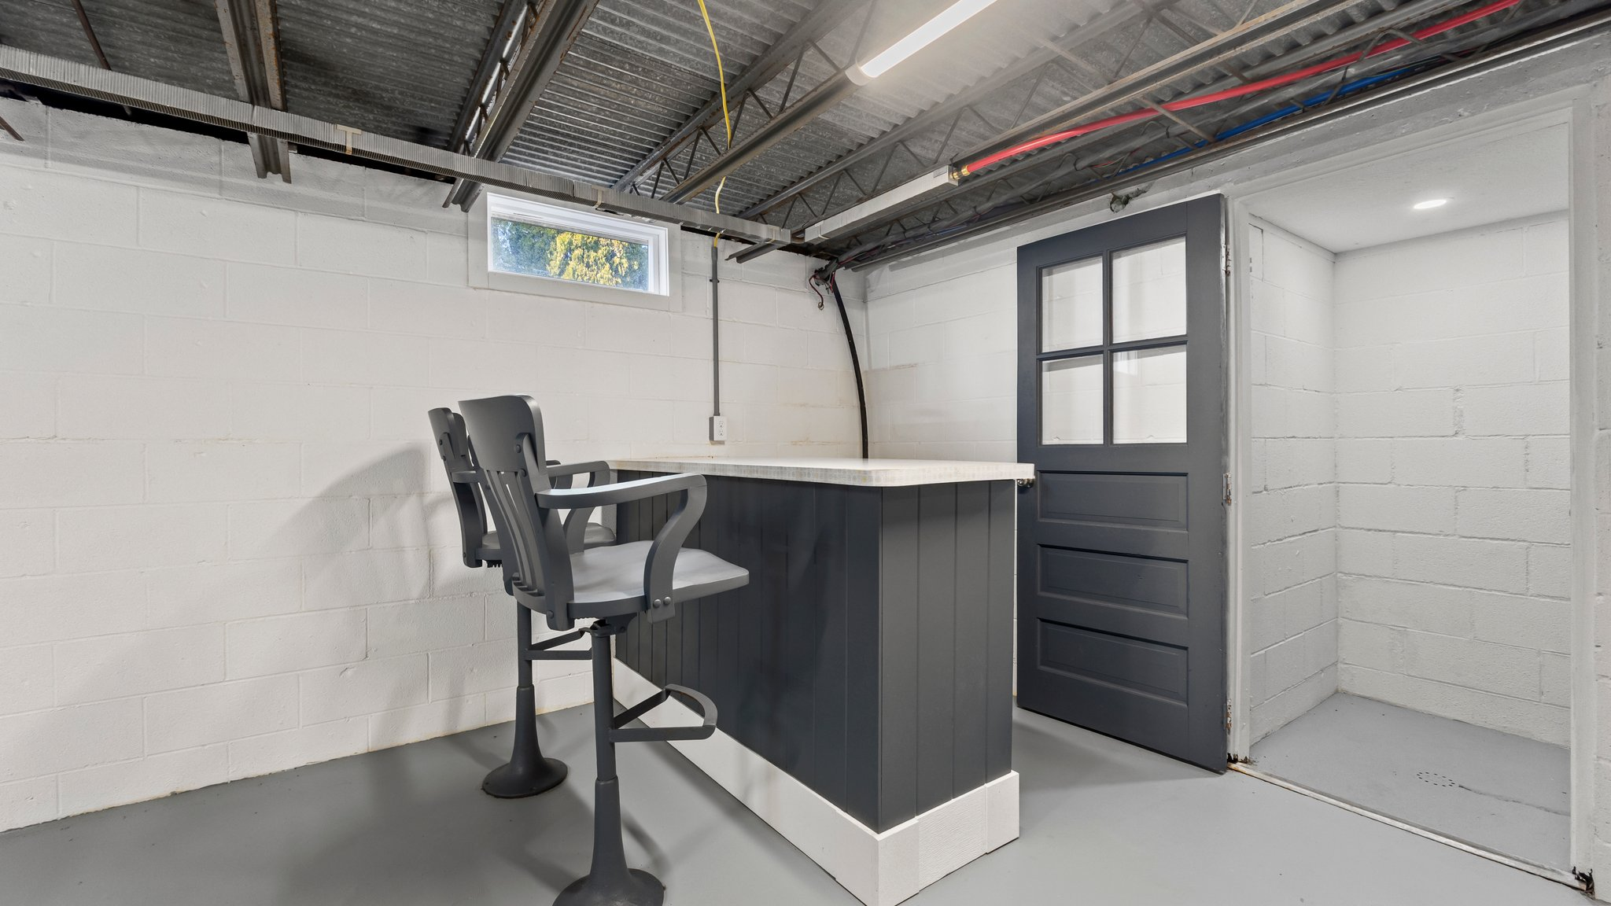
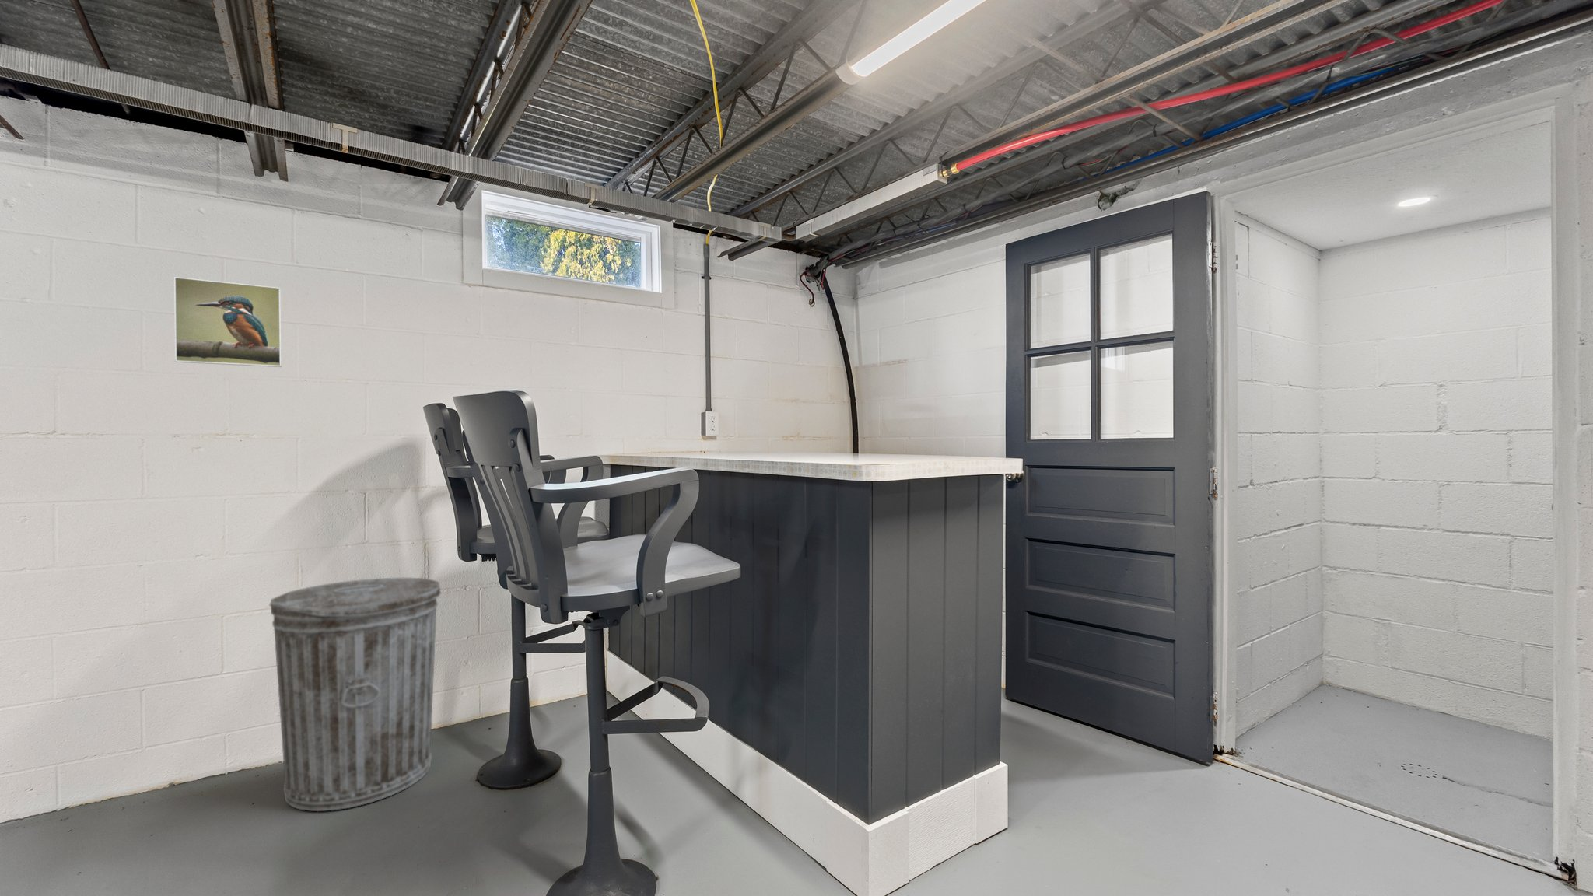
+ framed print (230, 324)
+ trash can (361, 683)
